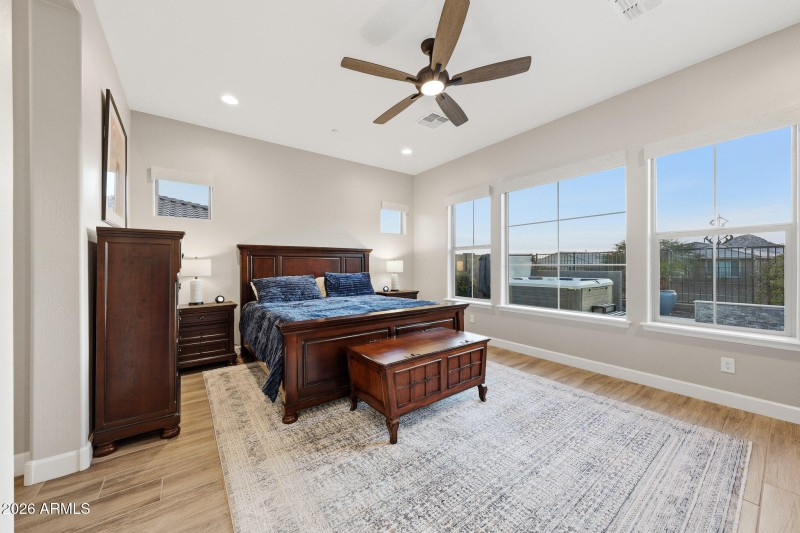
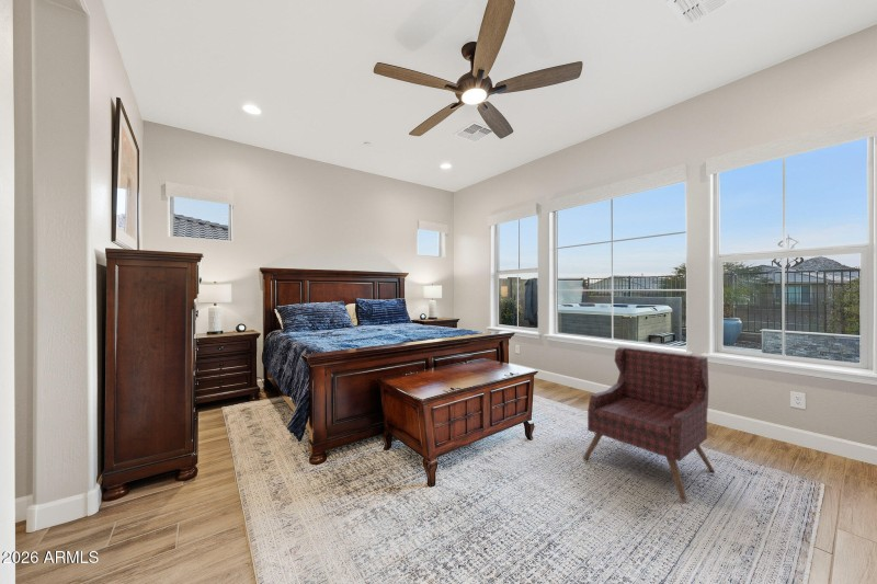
+ armchair (646, 410)
